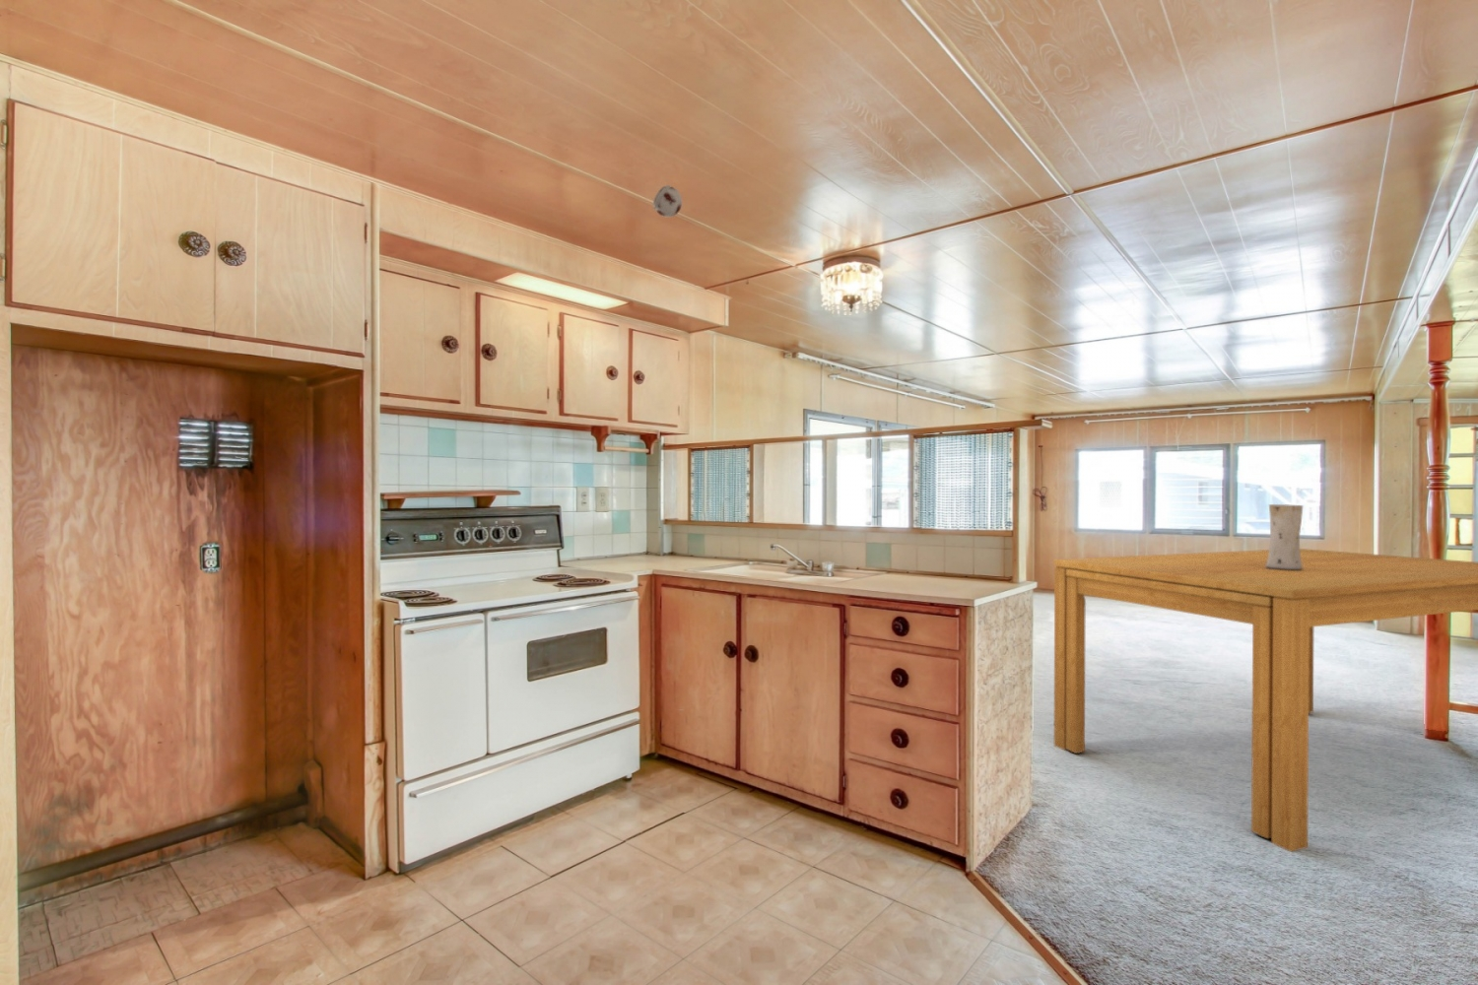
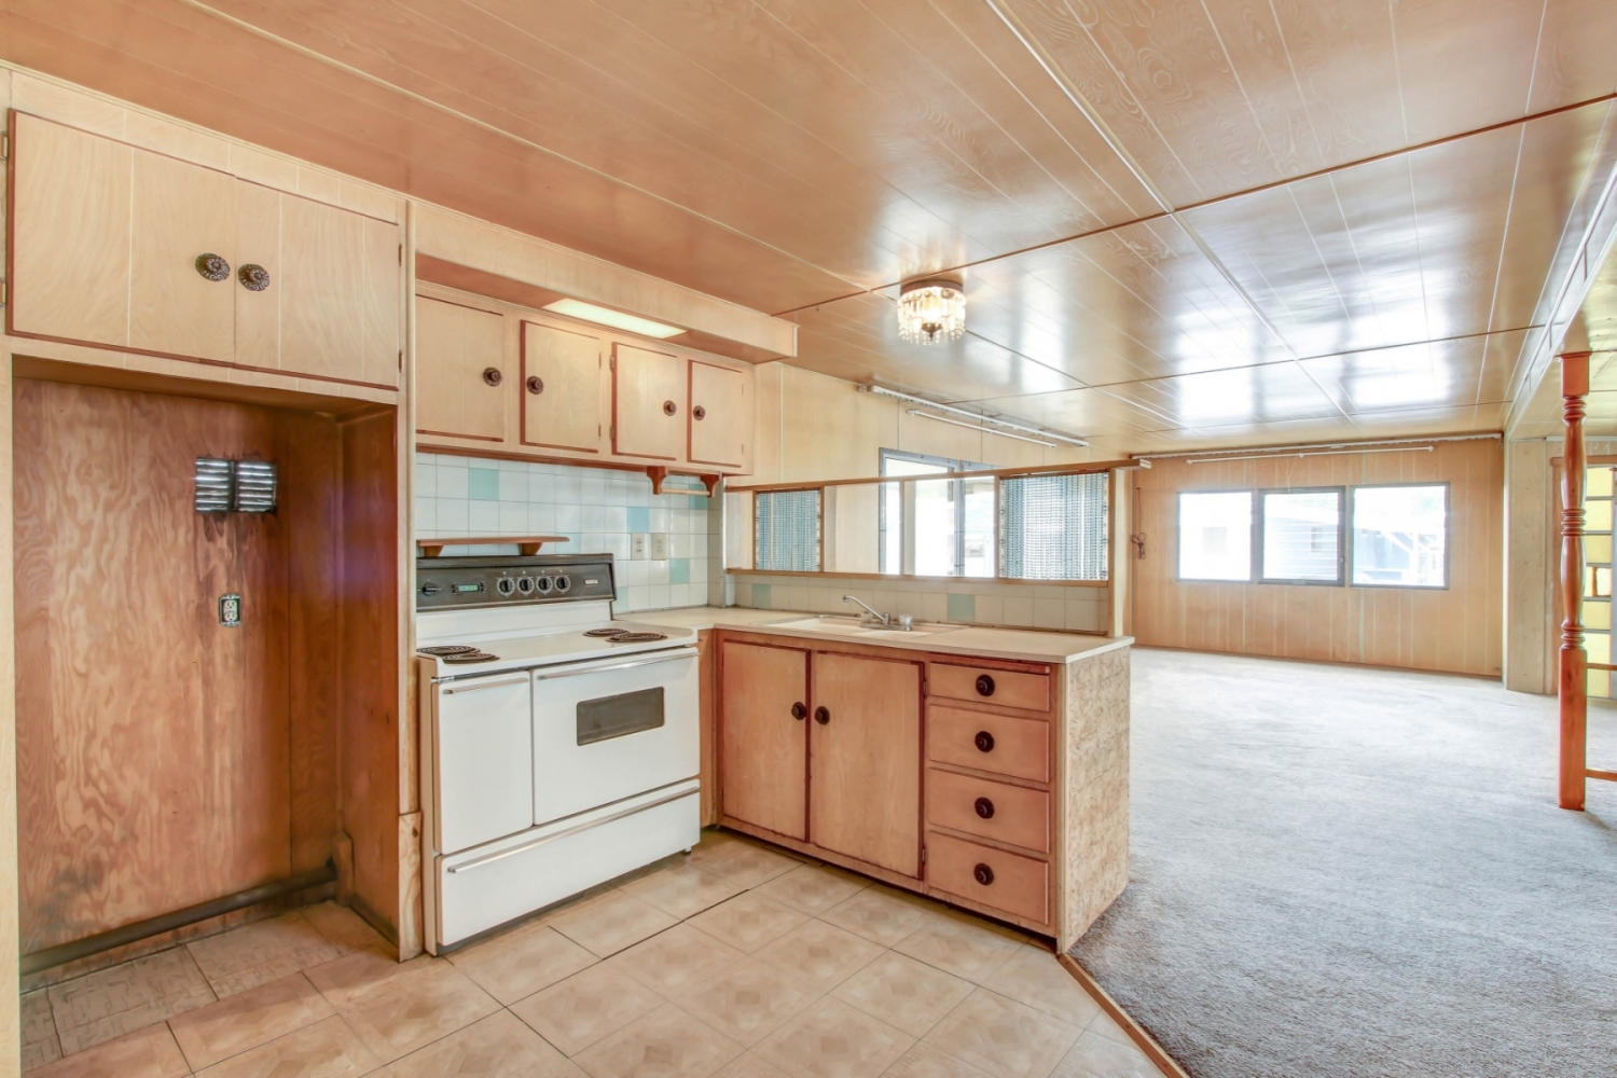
- smoke detector (668, 201)
- dining table (1294, 663)
- vase (1283, 535)
